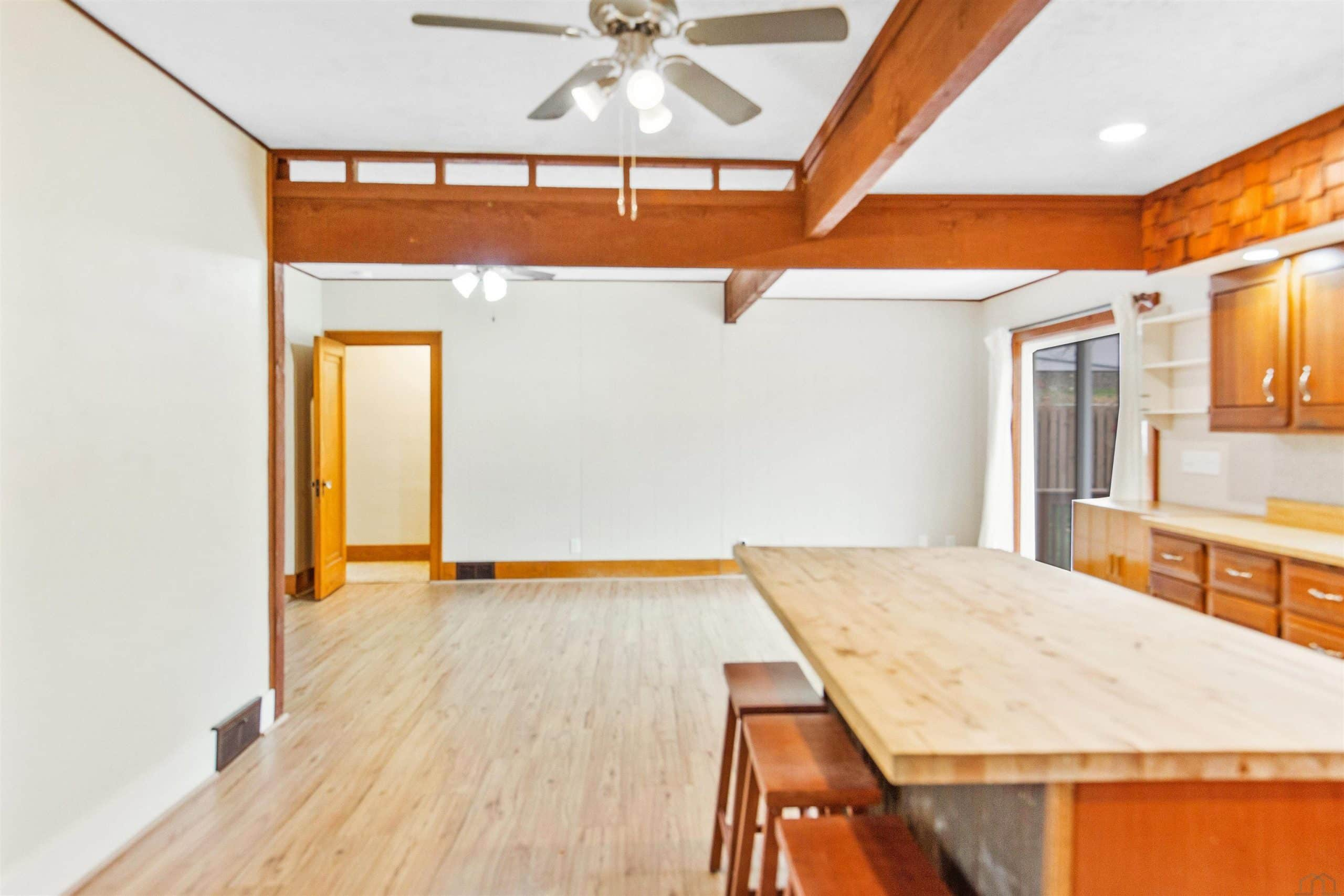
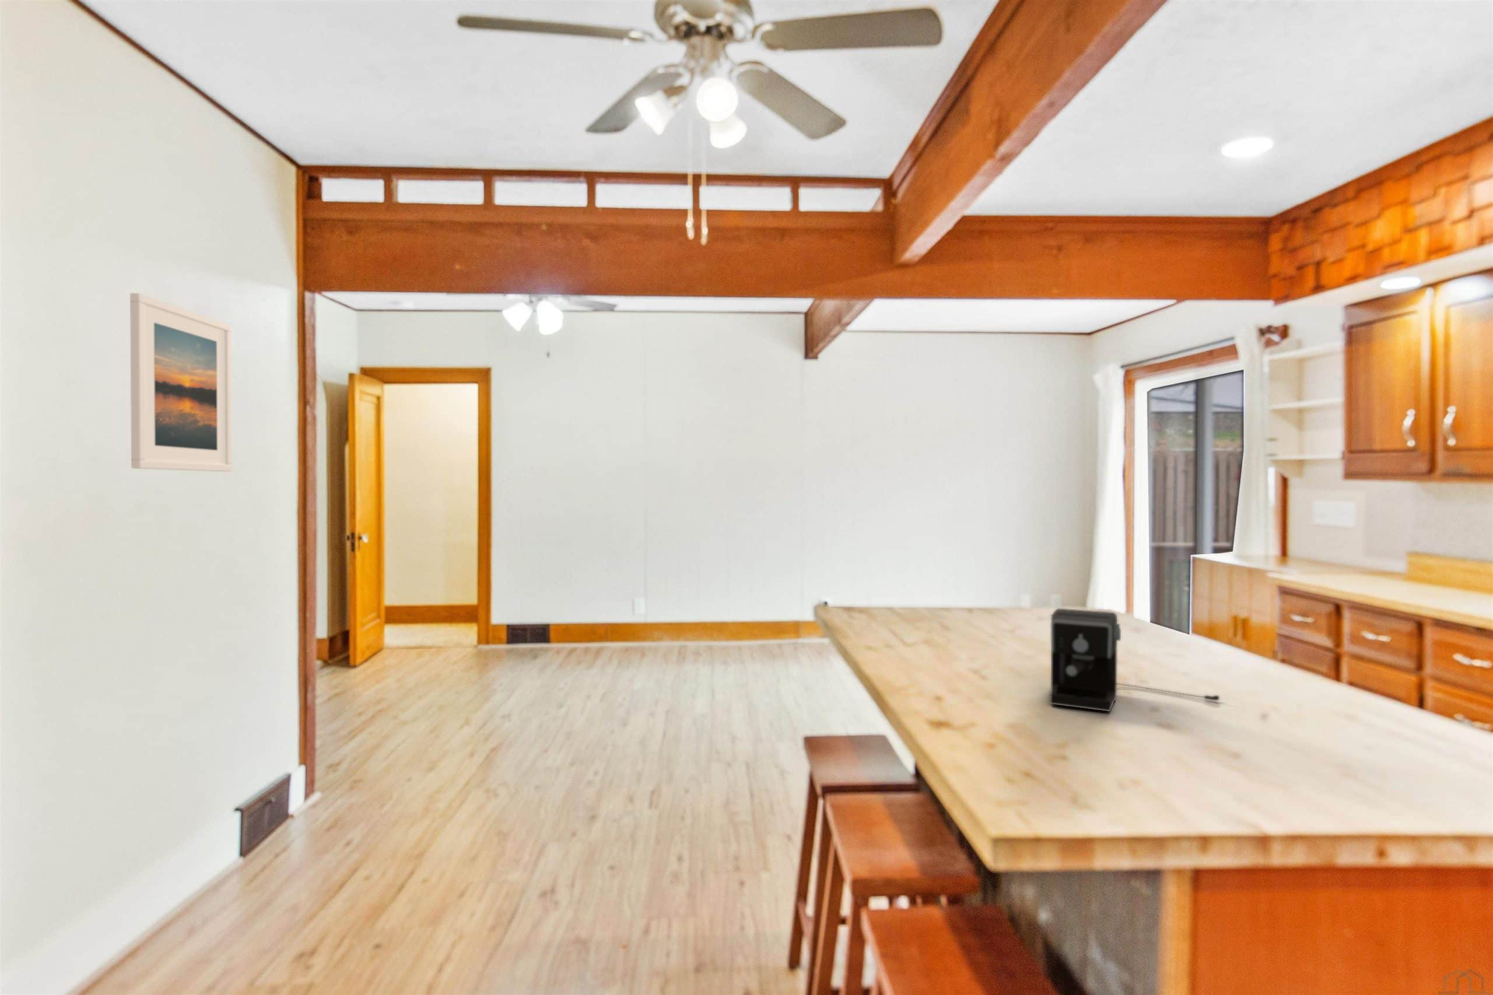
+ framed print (186, 390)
+ coffee maker (1116, 661)
